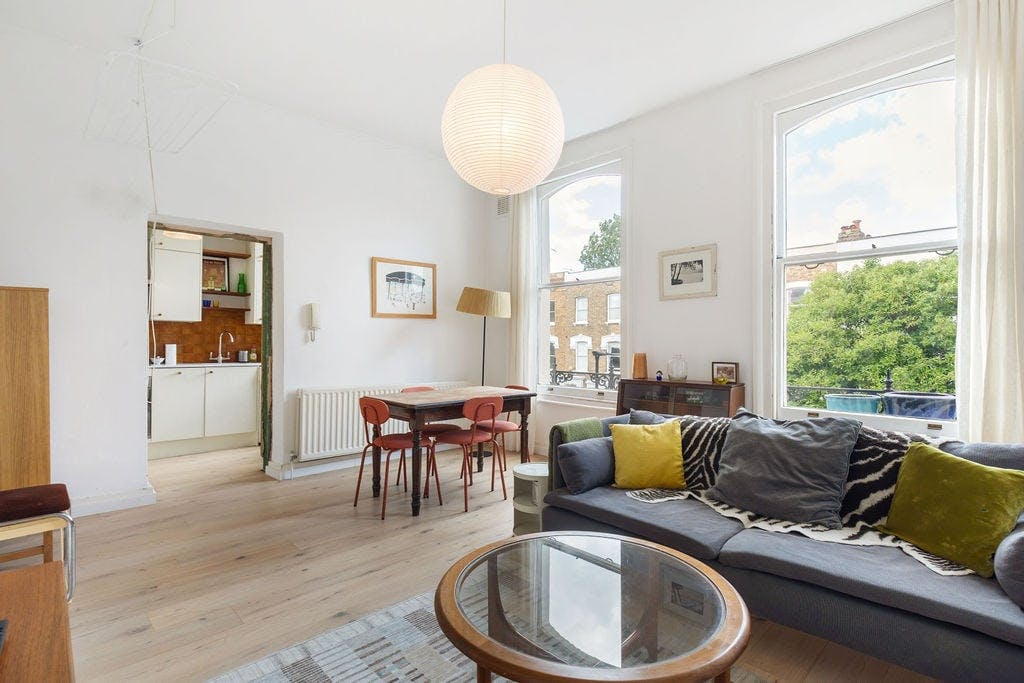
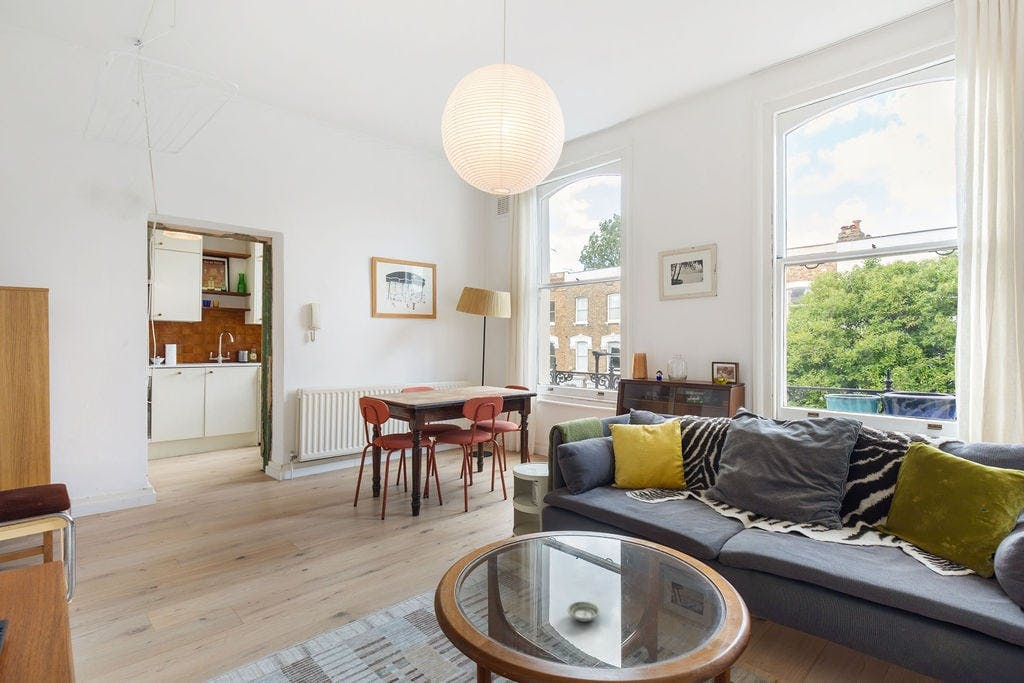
+ saucer (583, 613)
